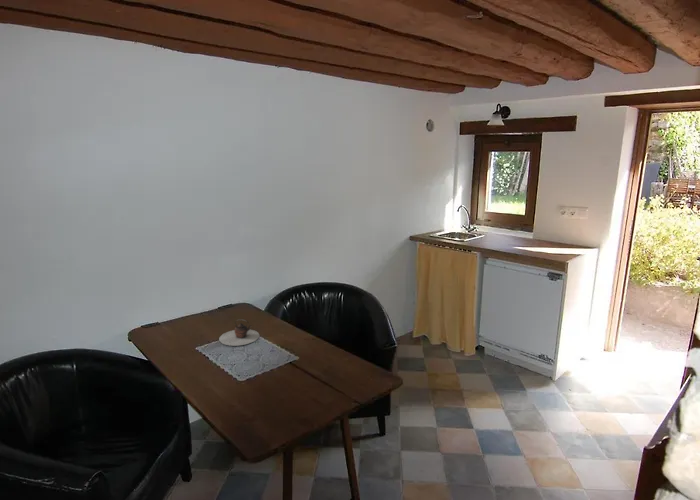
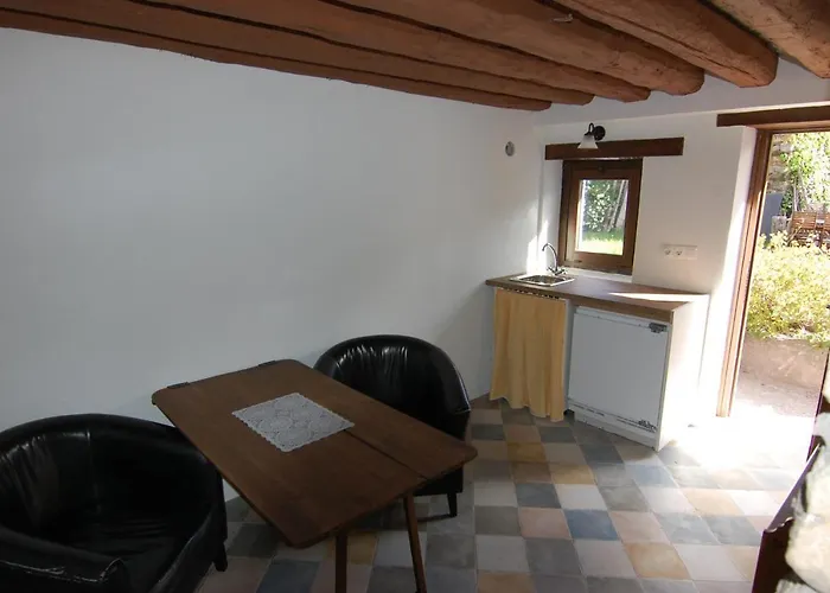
- teapot (239, 328)
